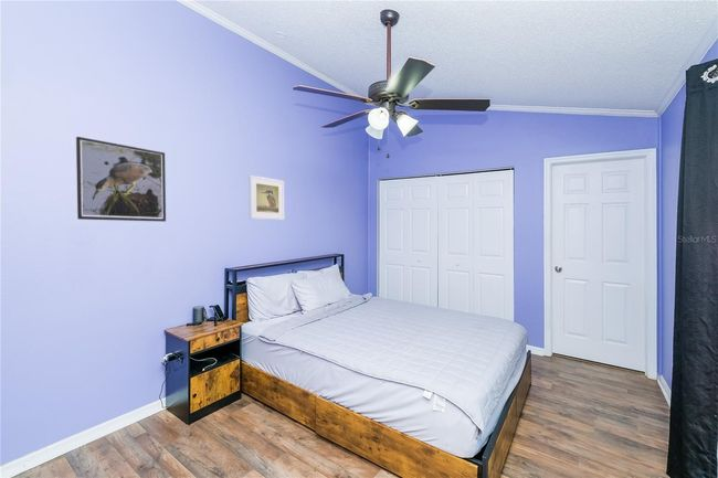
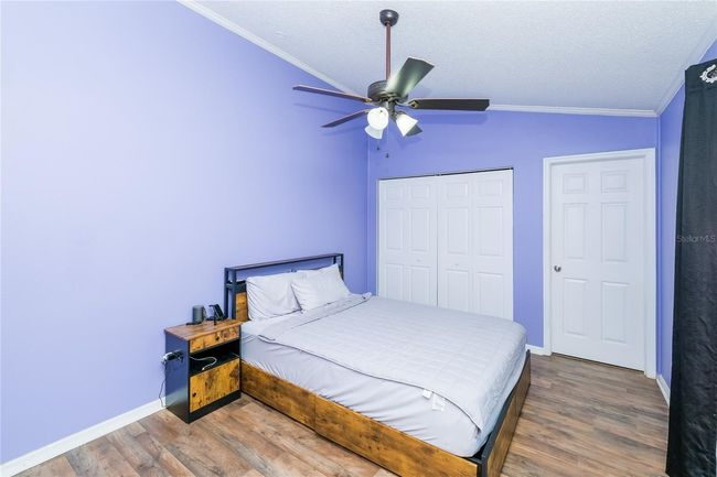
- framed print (125, 182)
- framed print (267, 199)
